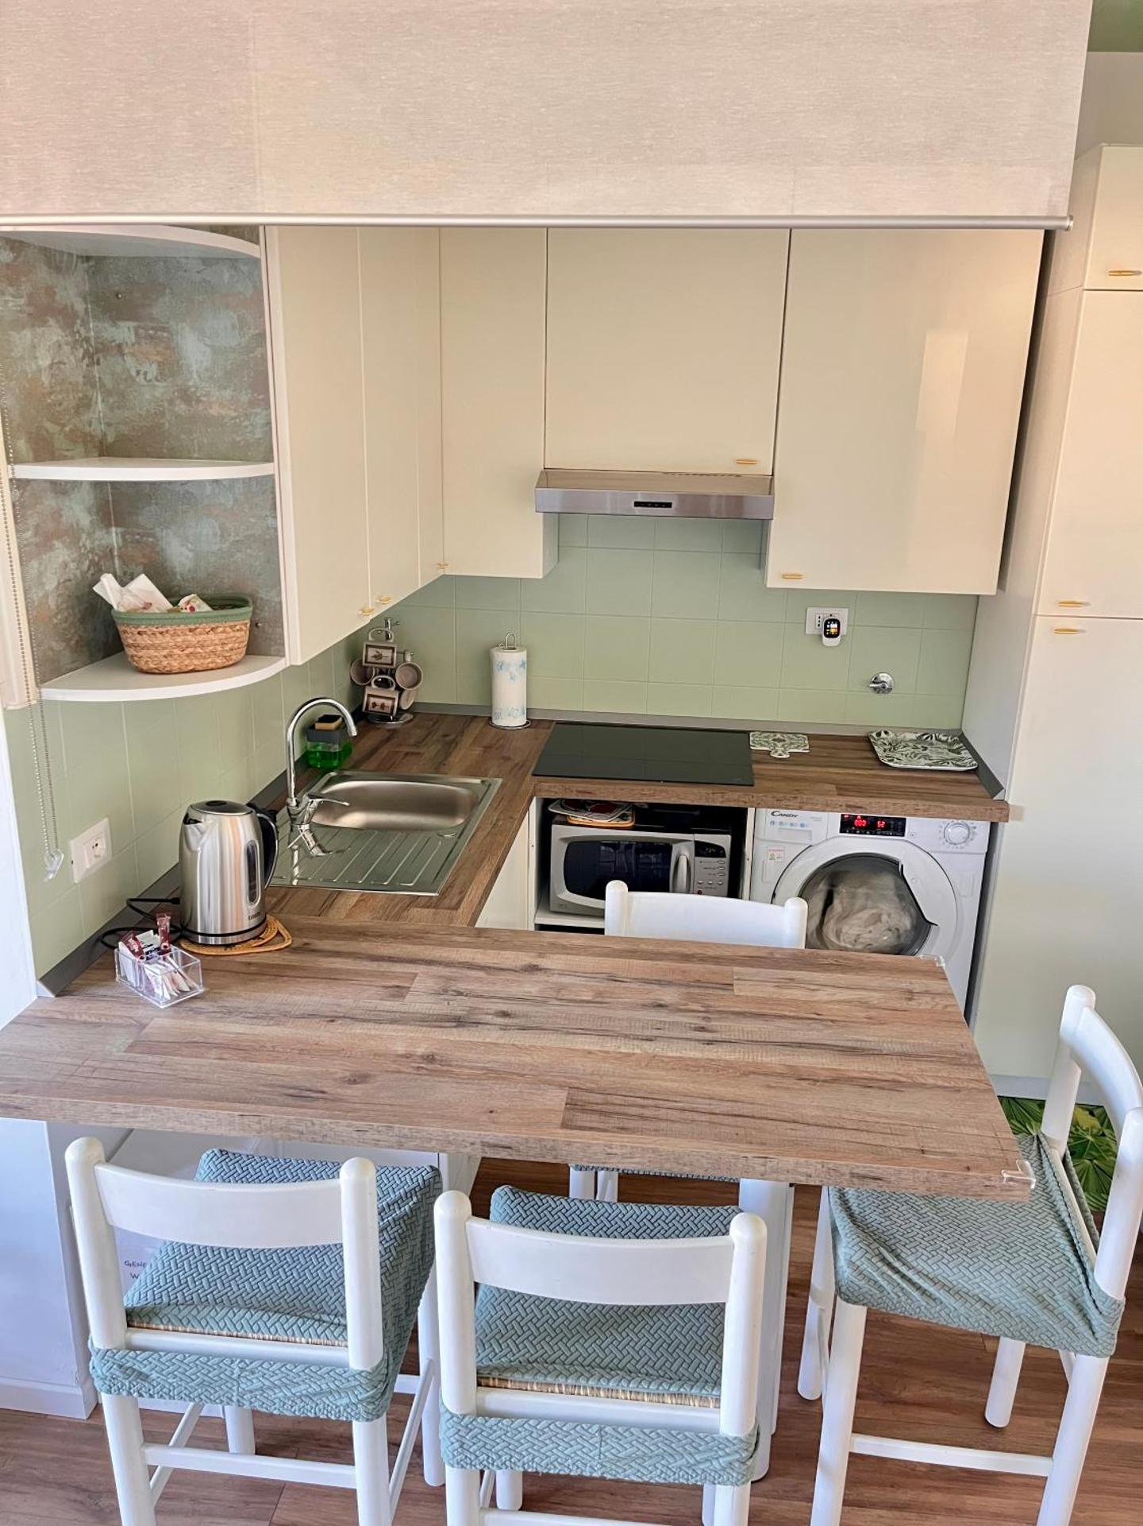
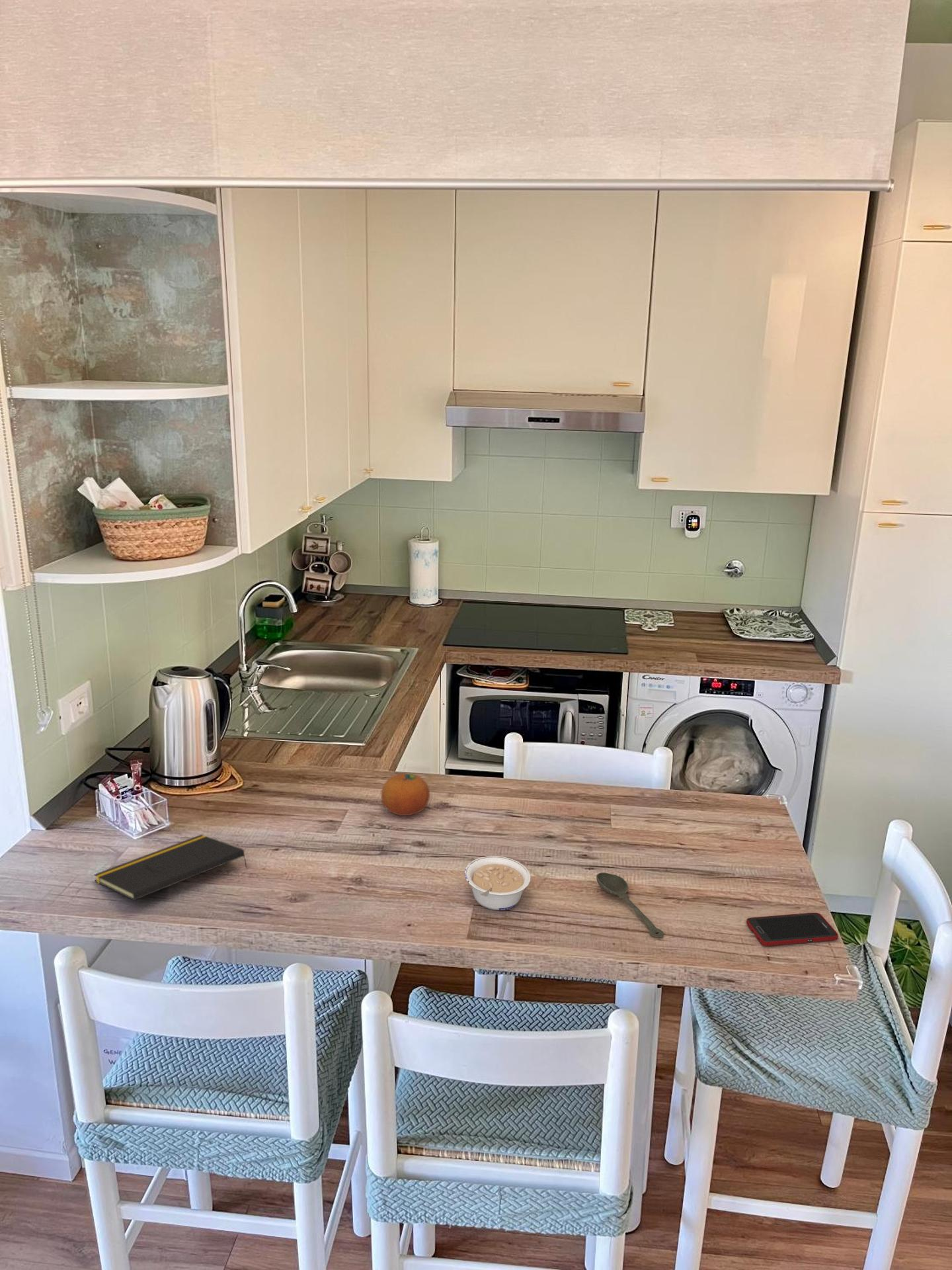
+ legume (498, 884)
+ spoon (631, 902)
+ cell phone (791, 929)
+ fruit (405, 794)
+ notepad (170, 865)
